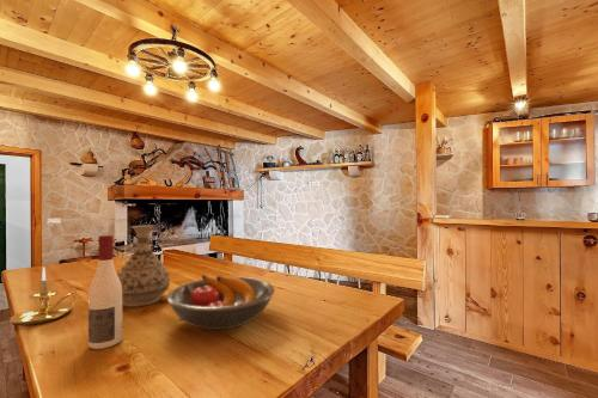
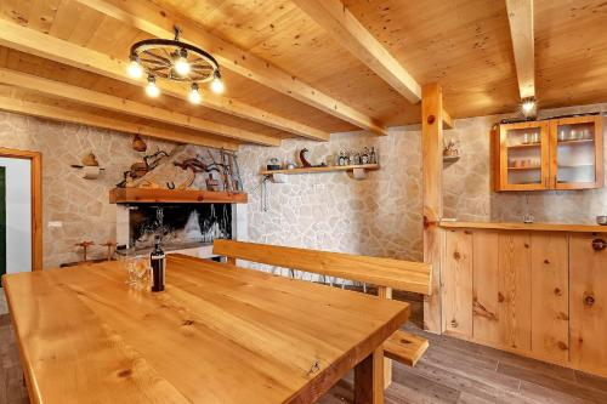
- alcohol (105, 288)
- vase (142, 263)
- fruit bowl (222, 300)
- candle holder (48, 290)
